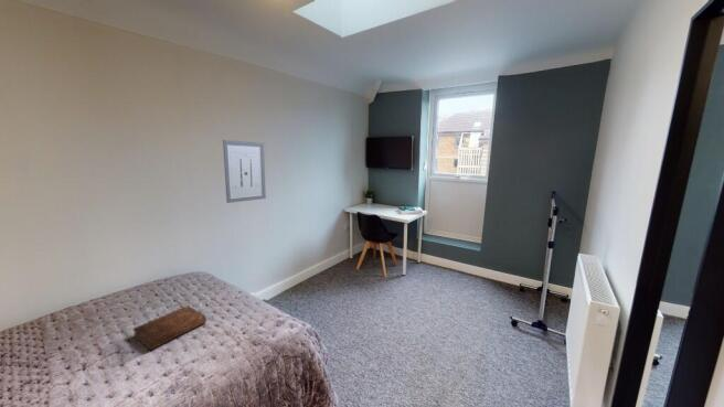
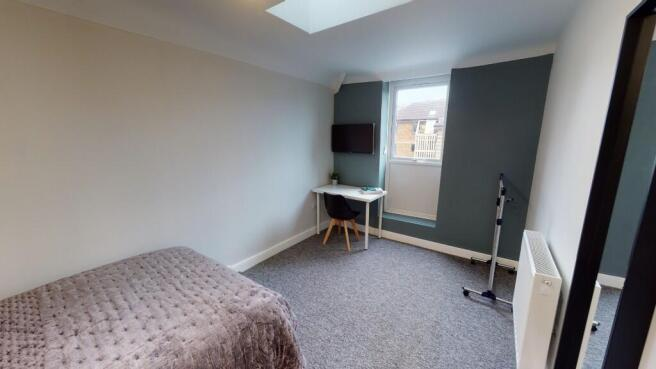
- bible (171, 325)
- wall art (246, 171)
